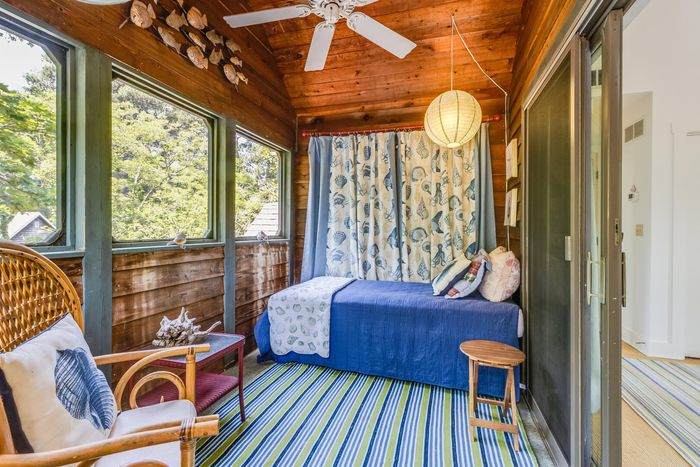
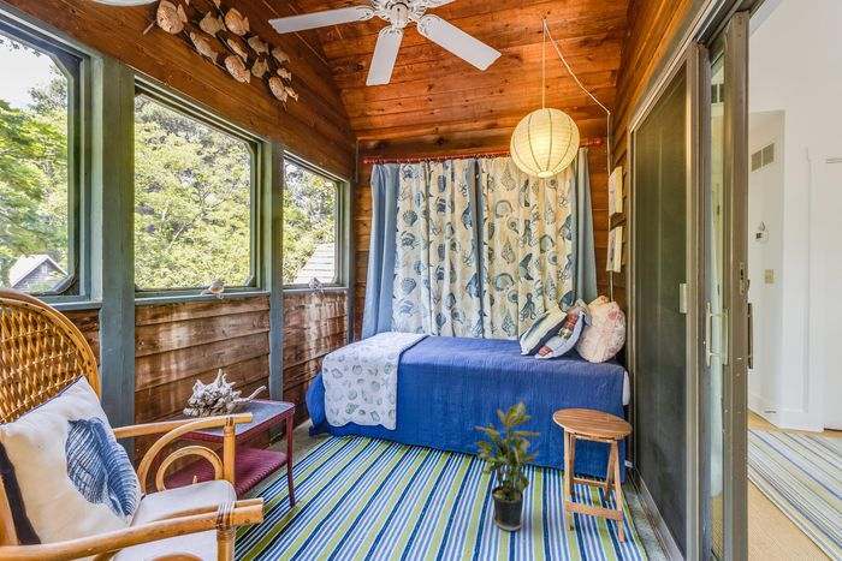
+ potted plant (509, 460)
